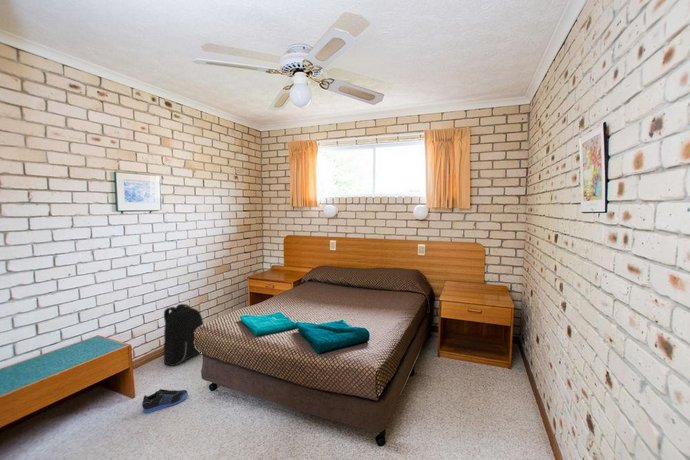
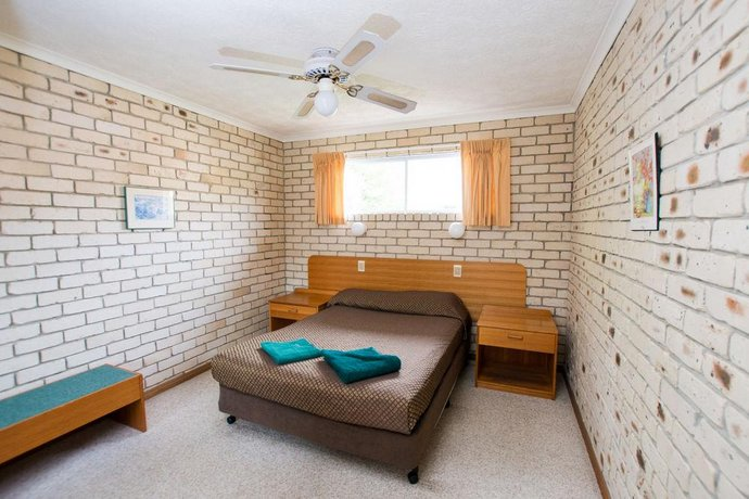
- backpack (181, 330)
- sneaker (166, 396)
